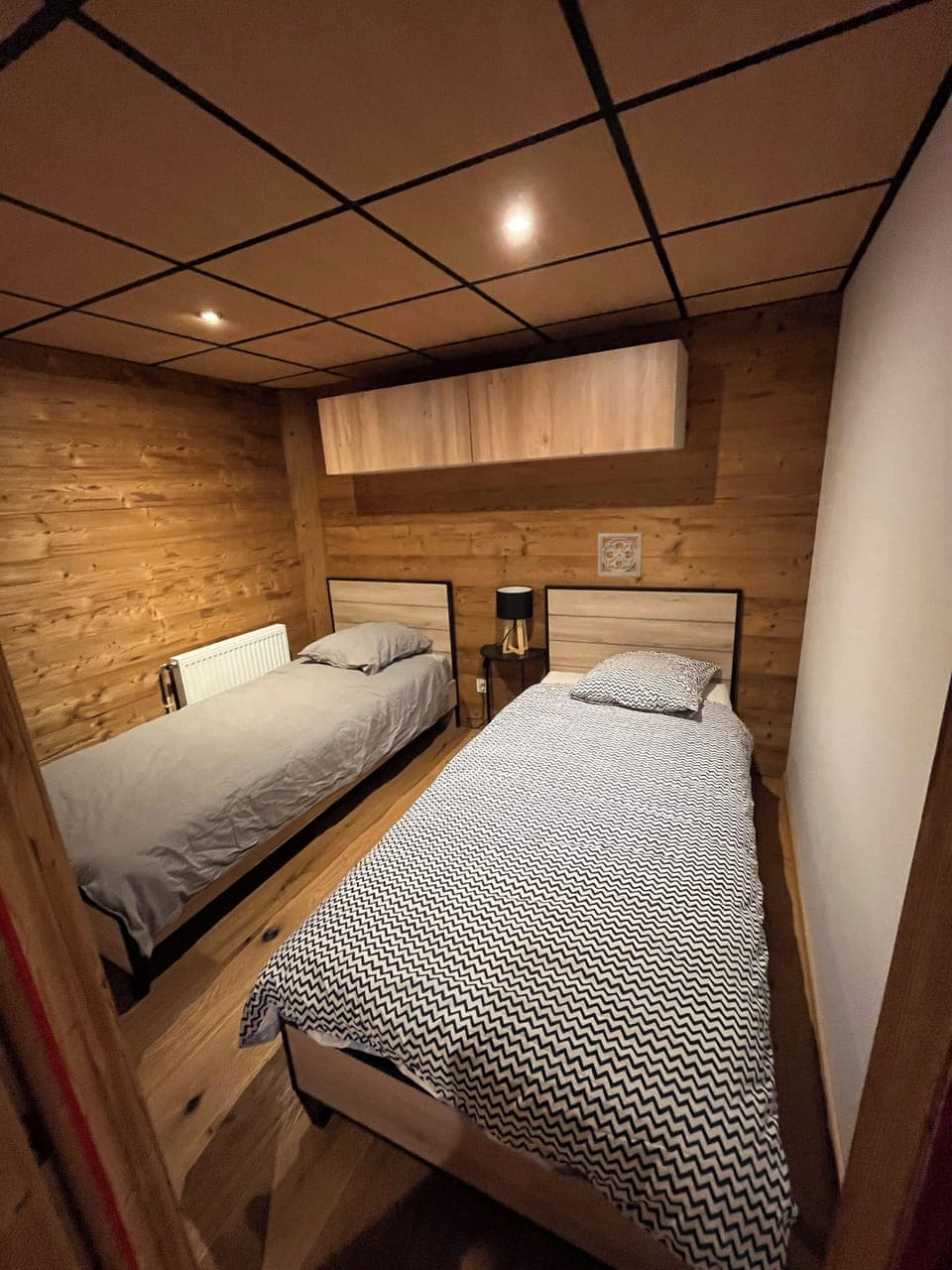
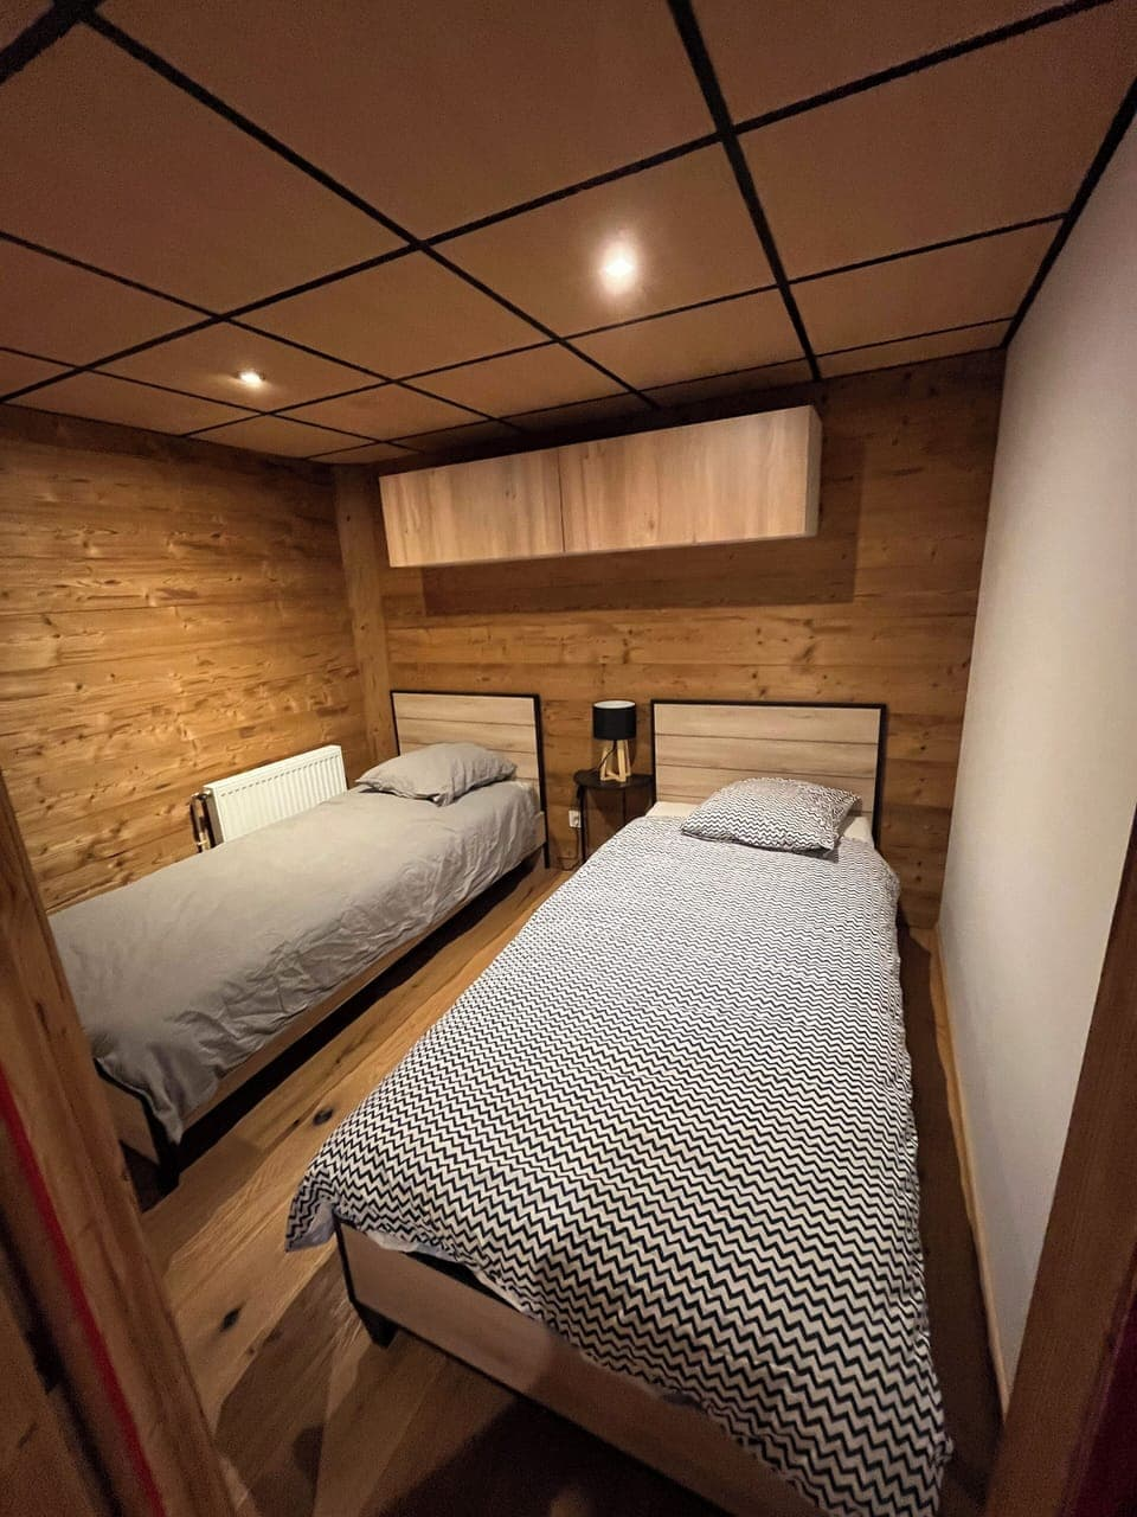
- wall ornament (619, 556)
